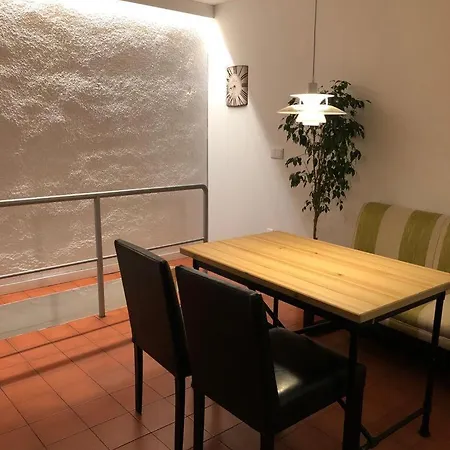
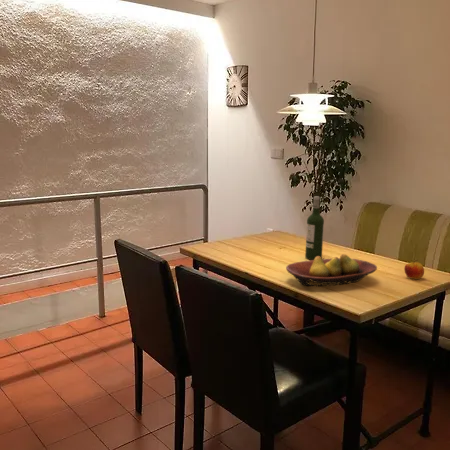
+ fruit bowl (331, 268)
+ wine bottle (315, 227)
+ apple (414, 268)
